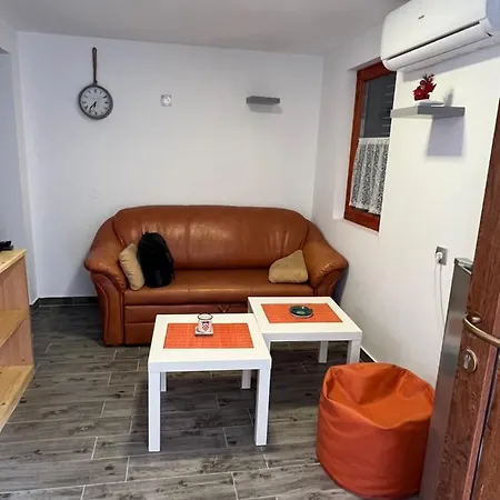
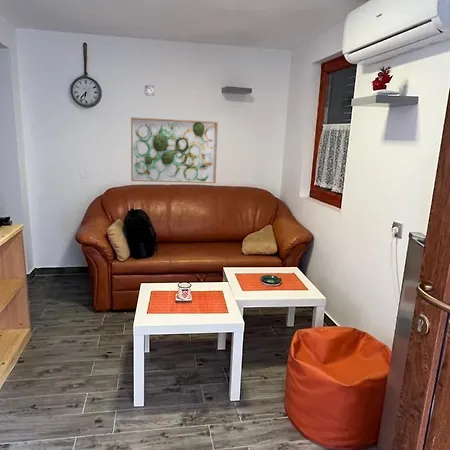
+ wall art (174, 151)
